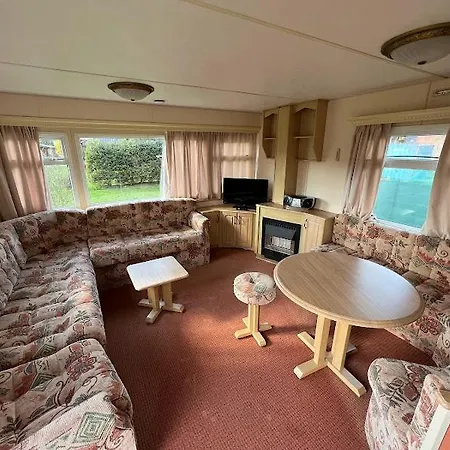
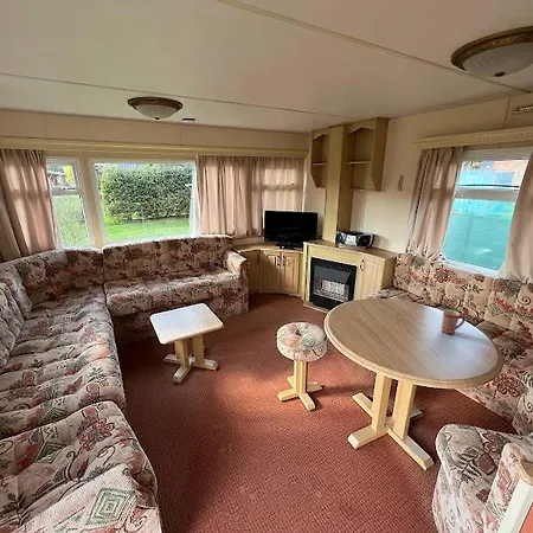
+ mug (452, 322)
